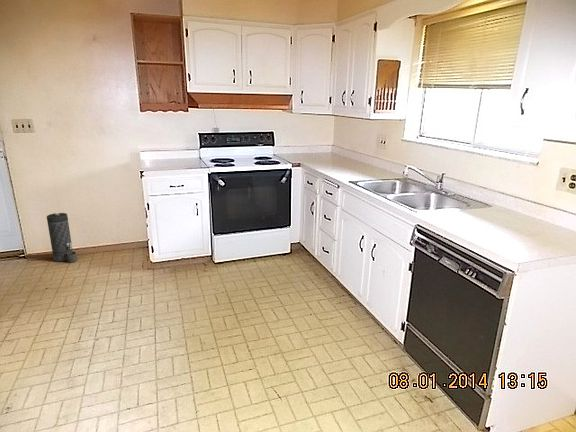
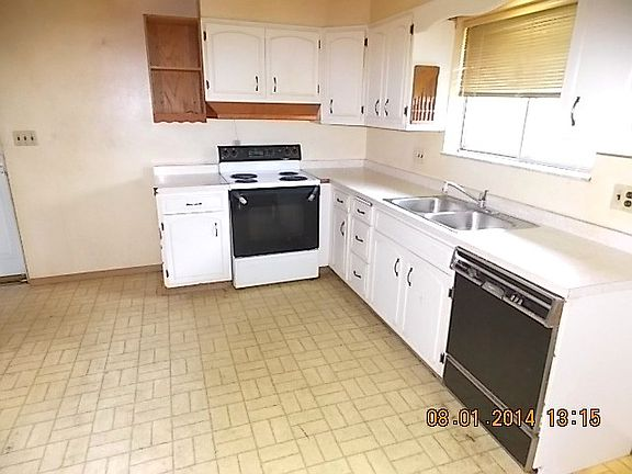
- canister (62, 236)
